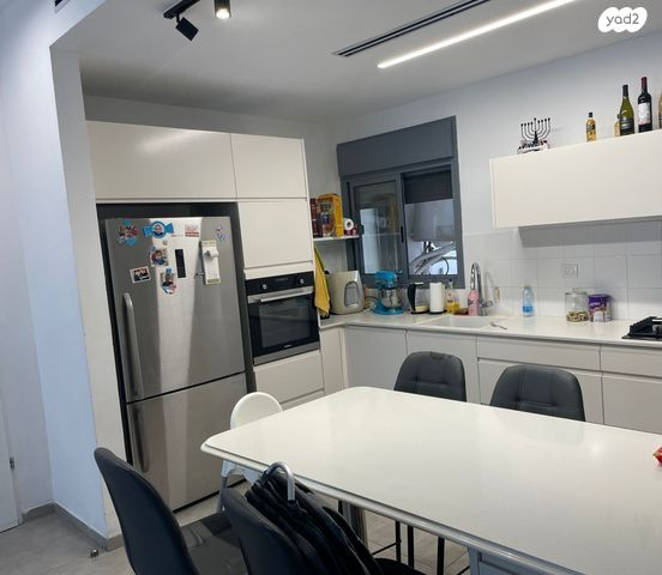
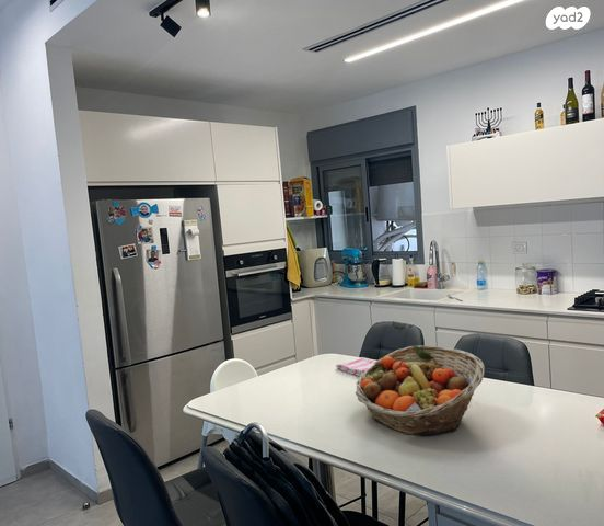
+ dish towel (363, 365)
+ fruit basket (417, 387)
